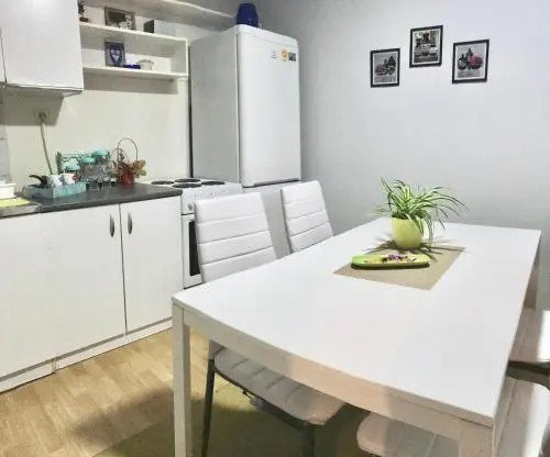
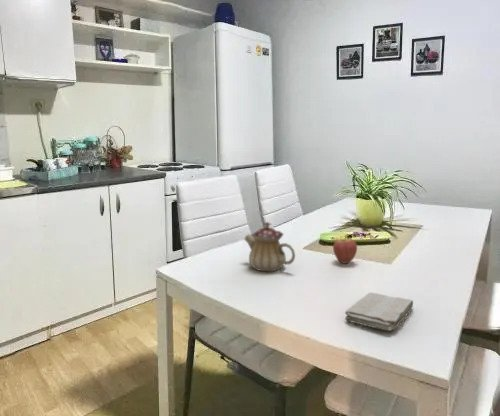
+ fruit (344, 248)
+ teapot (269, 245)
+ washcloth (379, 308)
